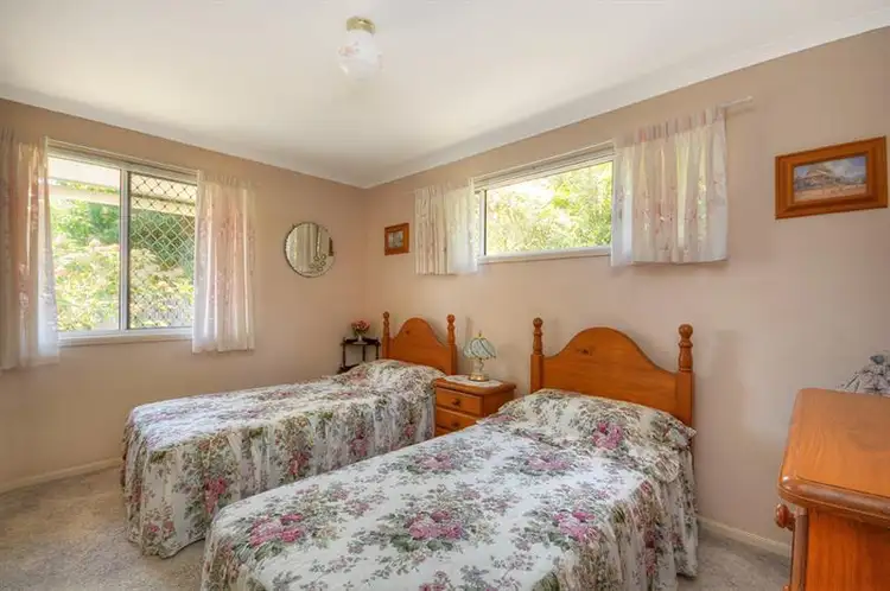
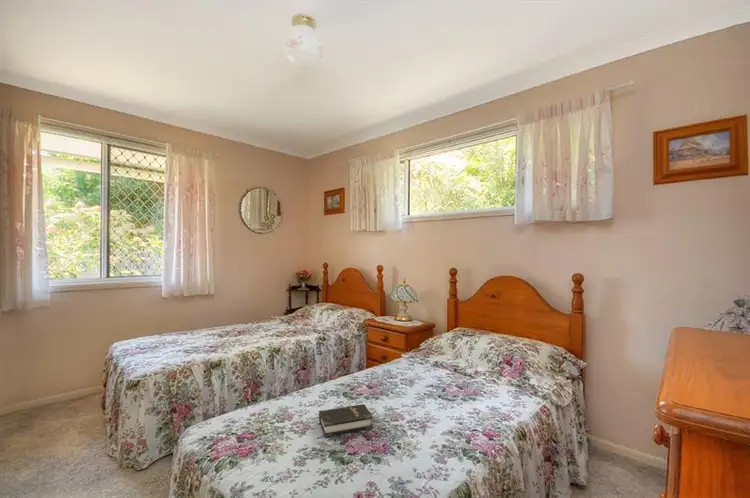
+ hardback book (345, 418)
